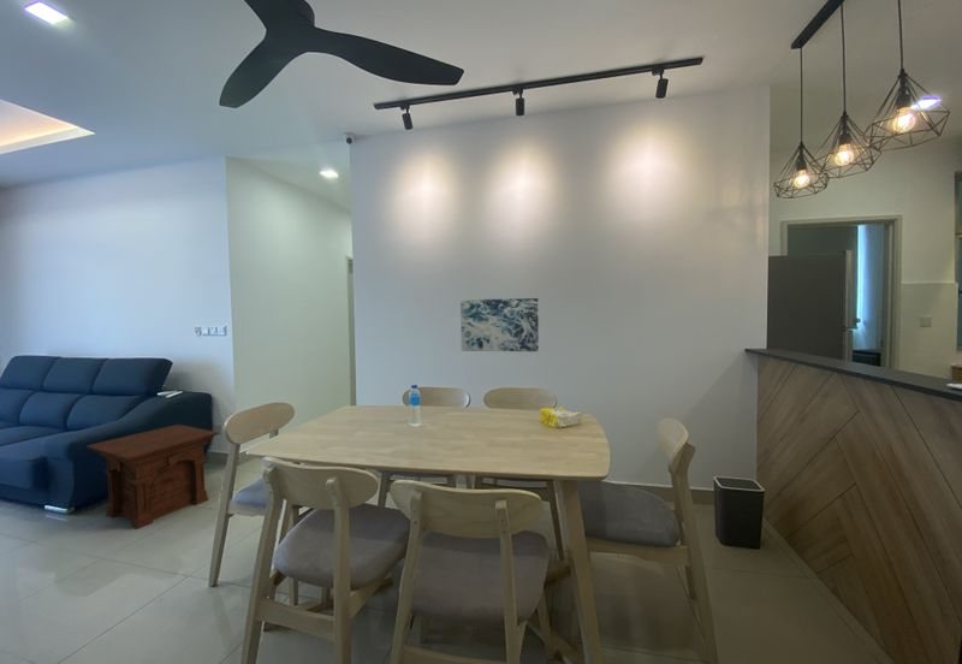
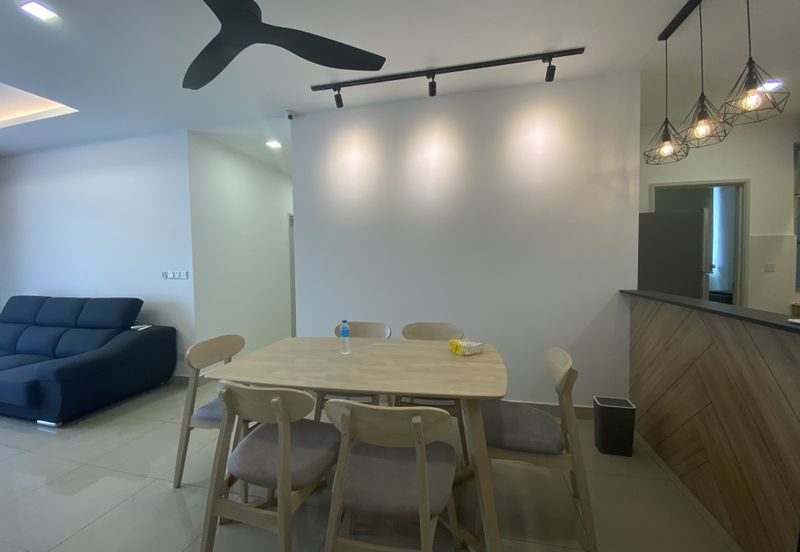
- wall art (499, 325)
- side table (158, 473)
